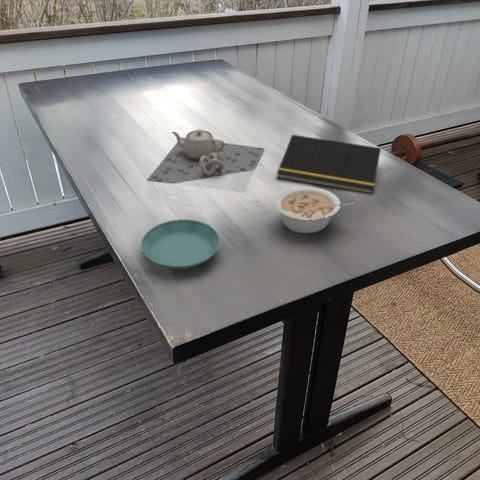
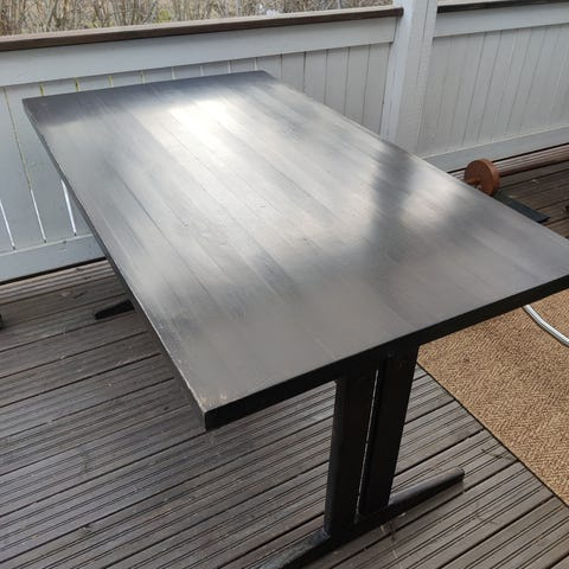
- notepad (329, 162)
- legume (309, 209)
- saucer (181, 246)
- teapot (209, 150)
